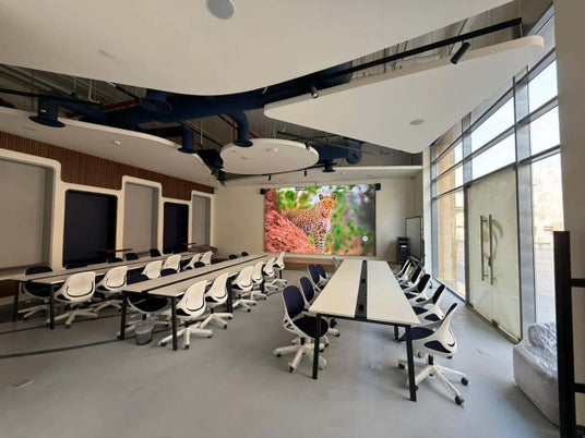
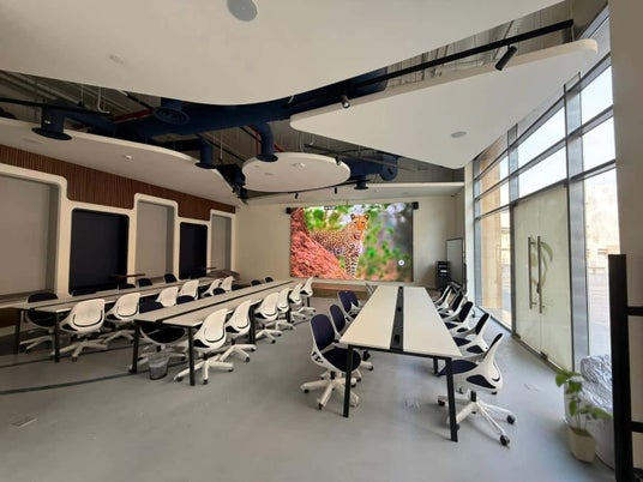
+ house plant (578, 416)
